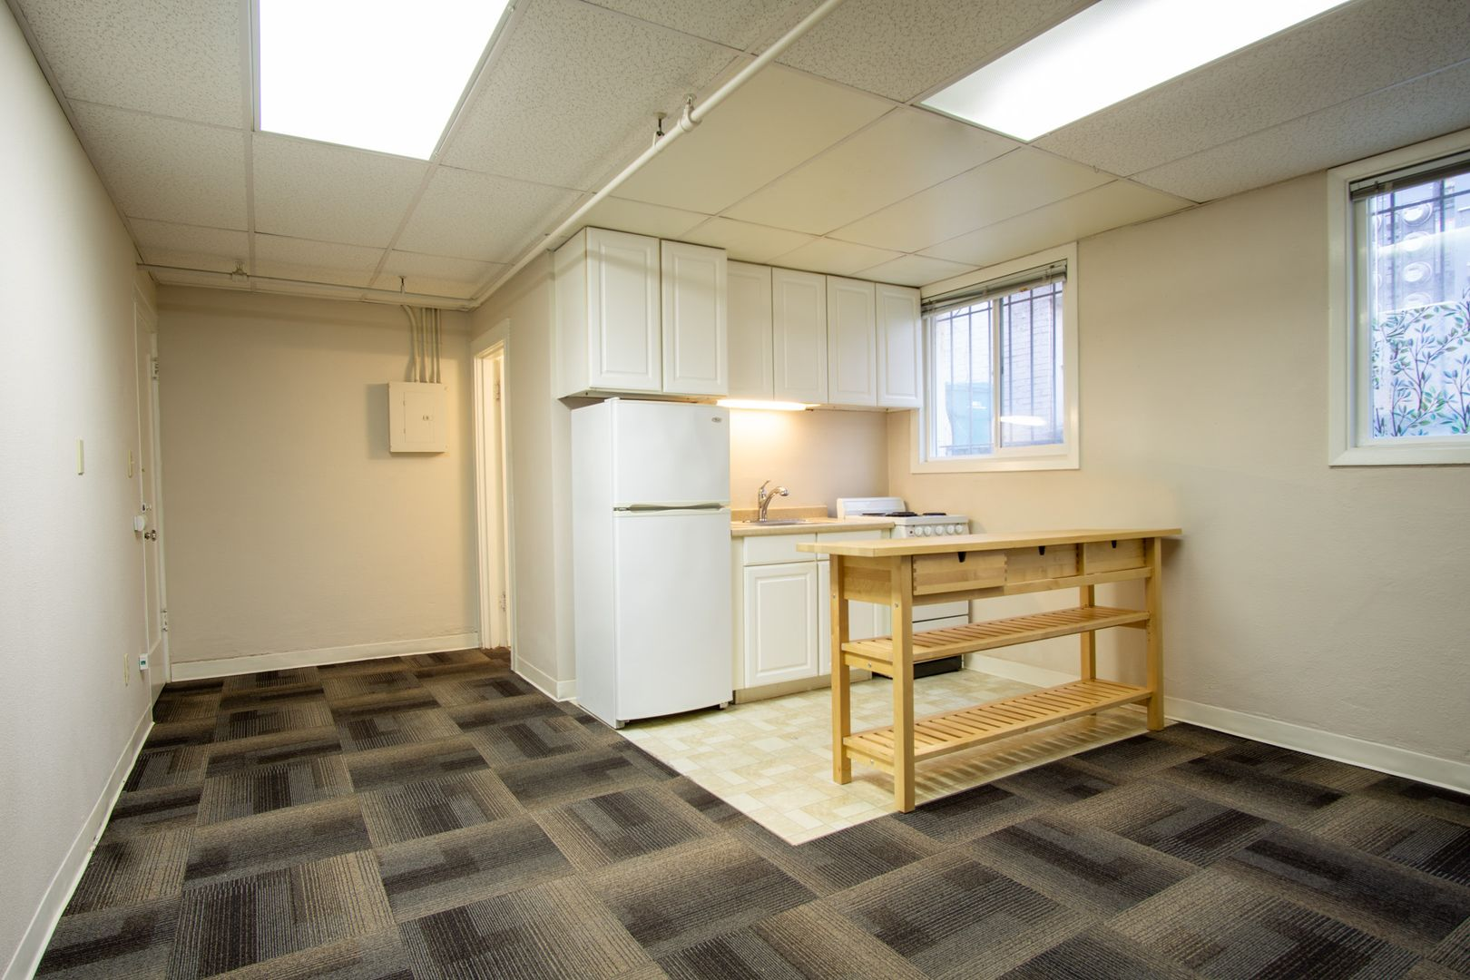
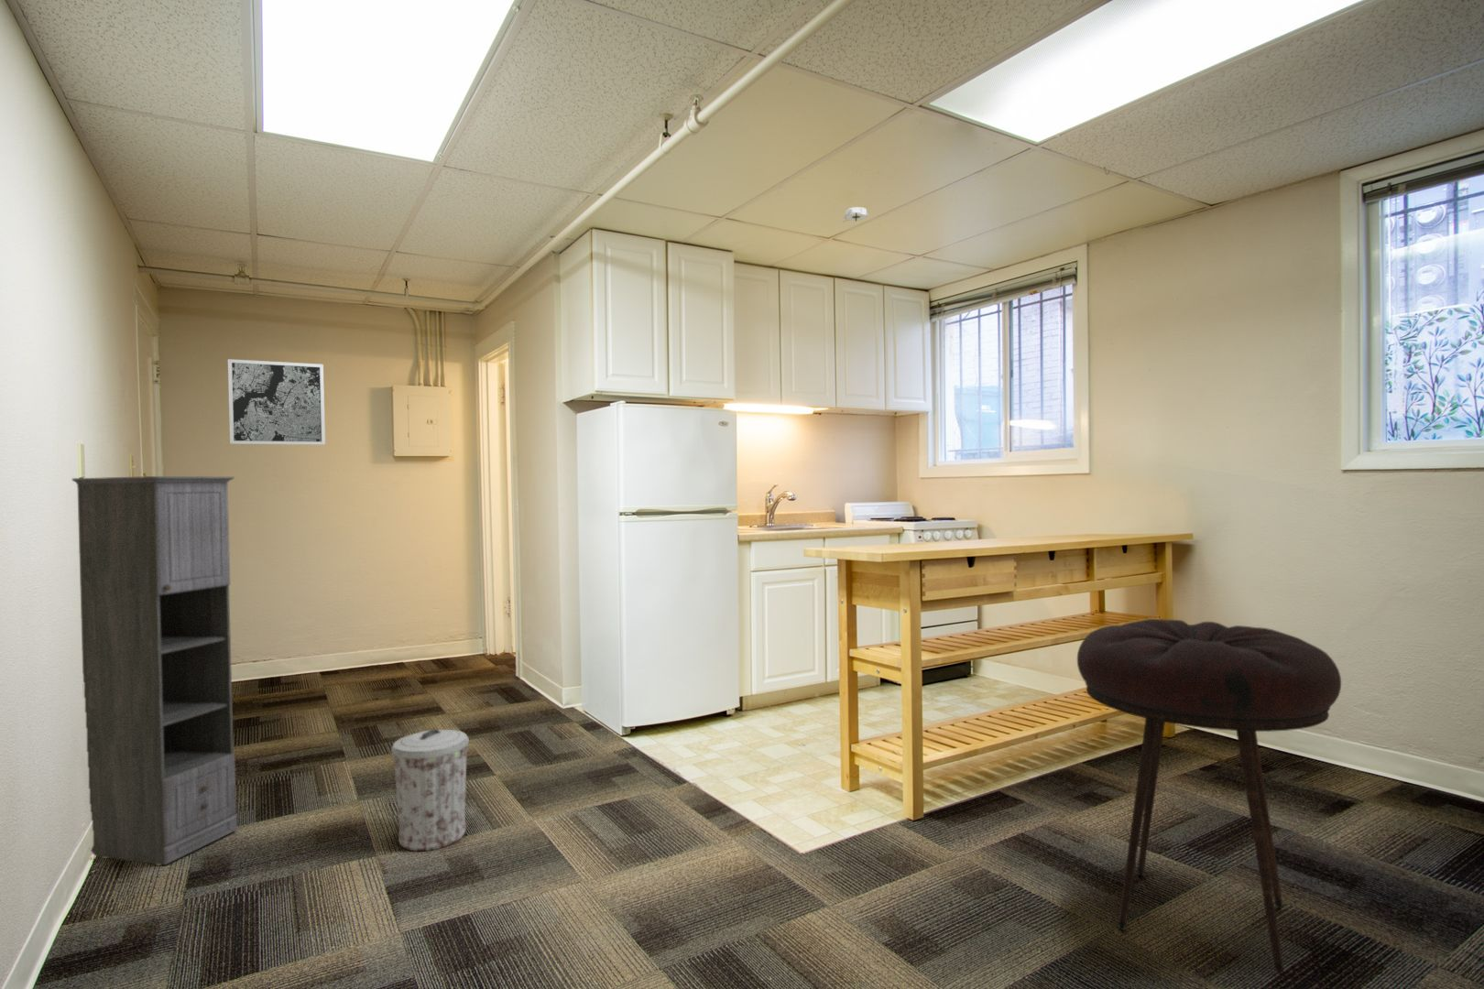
+ smoke detector (855, 214)
+ stool (1242, 769)
+ wall art (277, 403)
+ trash can (432, 784)
+ storage cabinet (160, 660)
